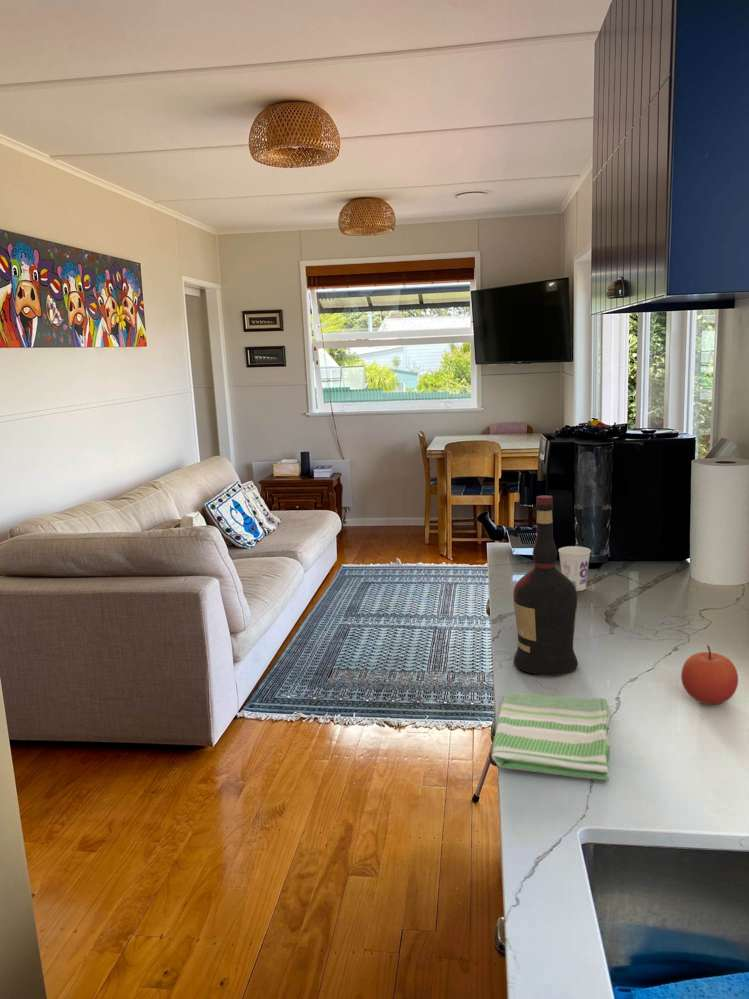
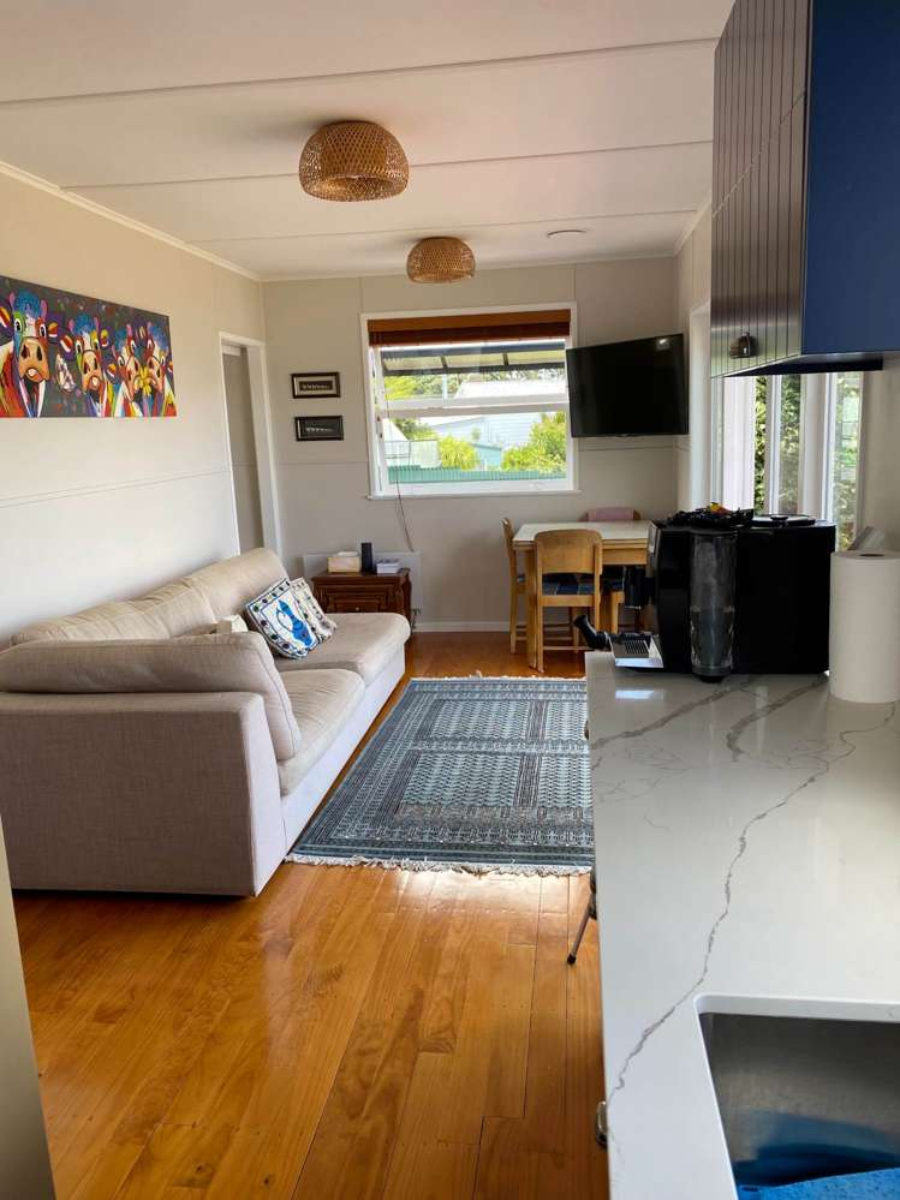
- dish towel (552, 730)
- apple (709, 671)
- liquor (544, 582)
- cup (574, 569)
